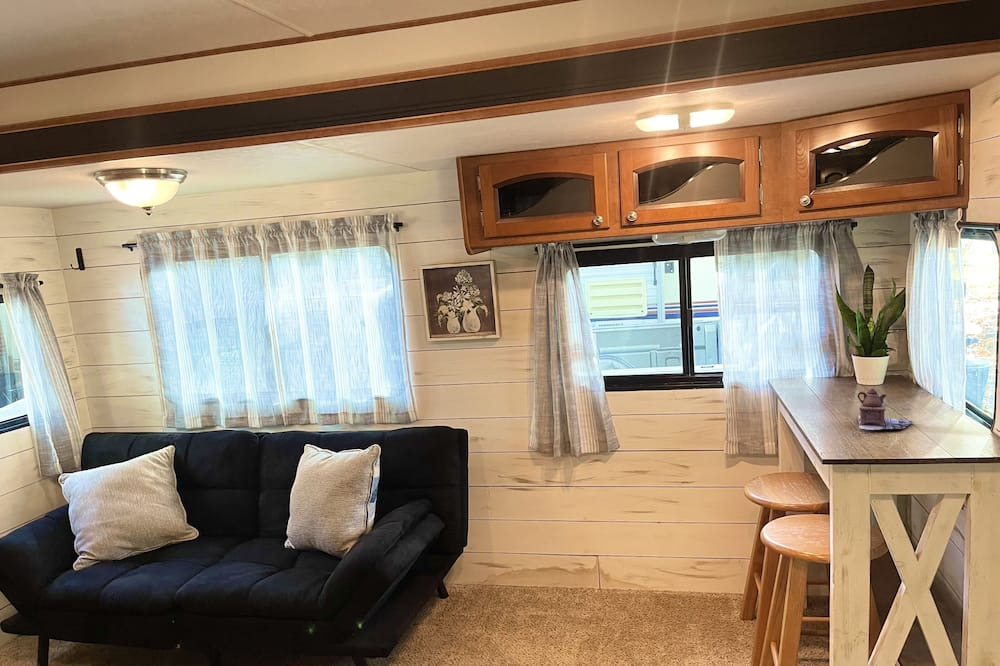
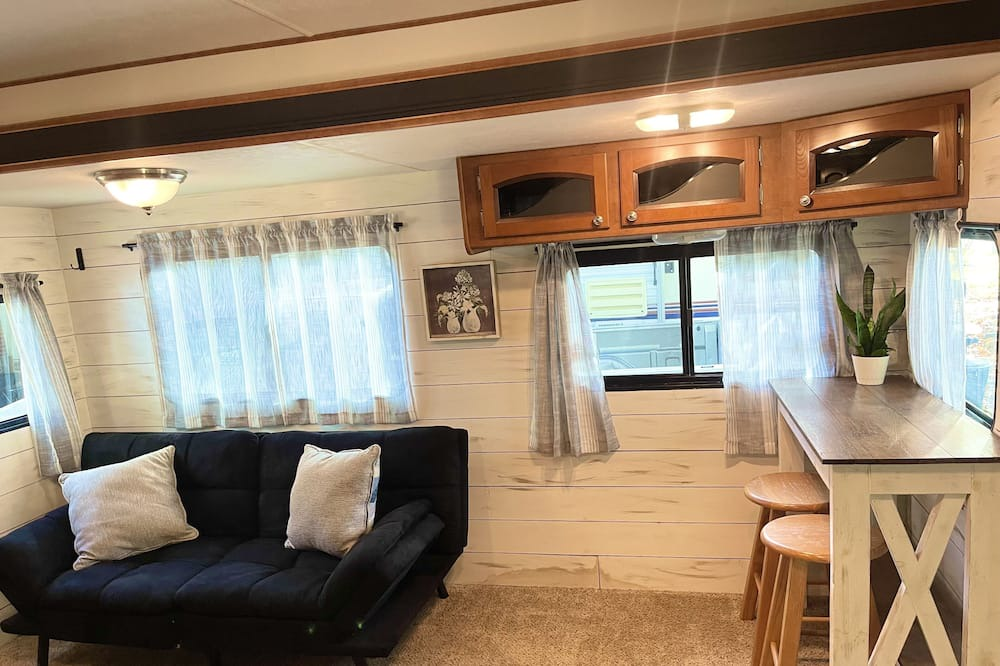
- teapot (875, 407)
